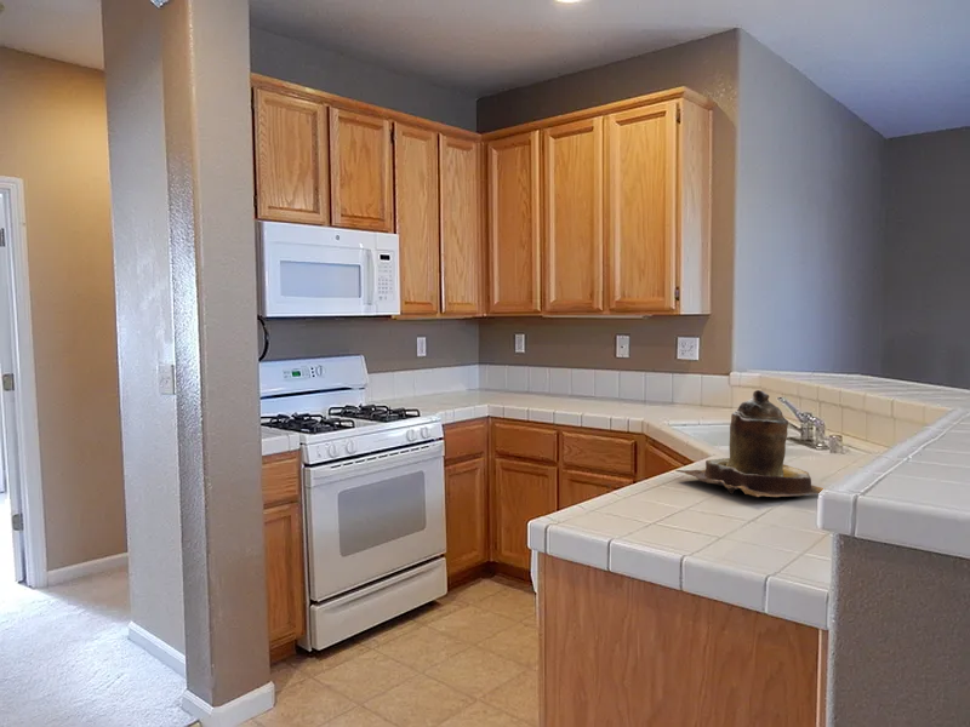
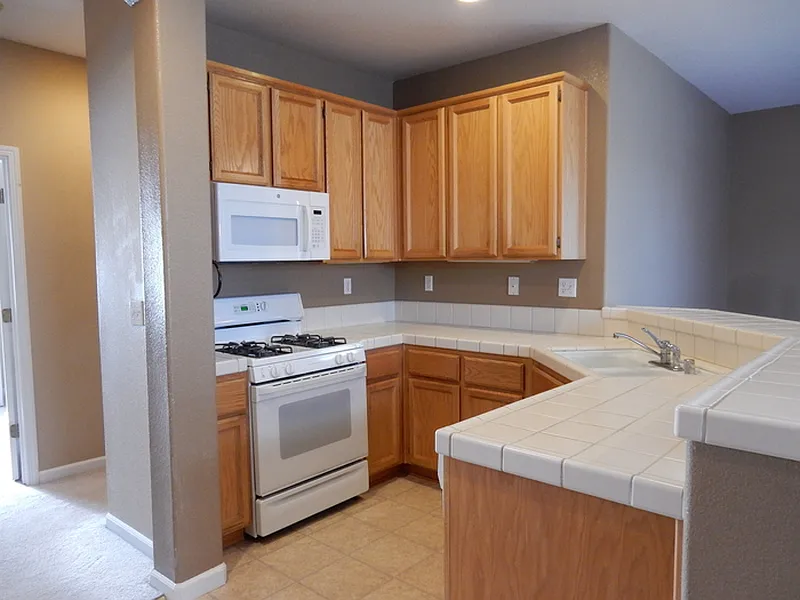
- teapot (755, 439)
